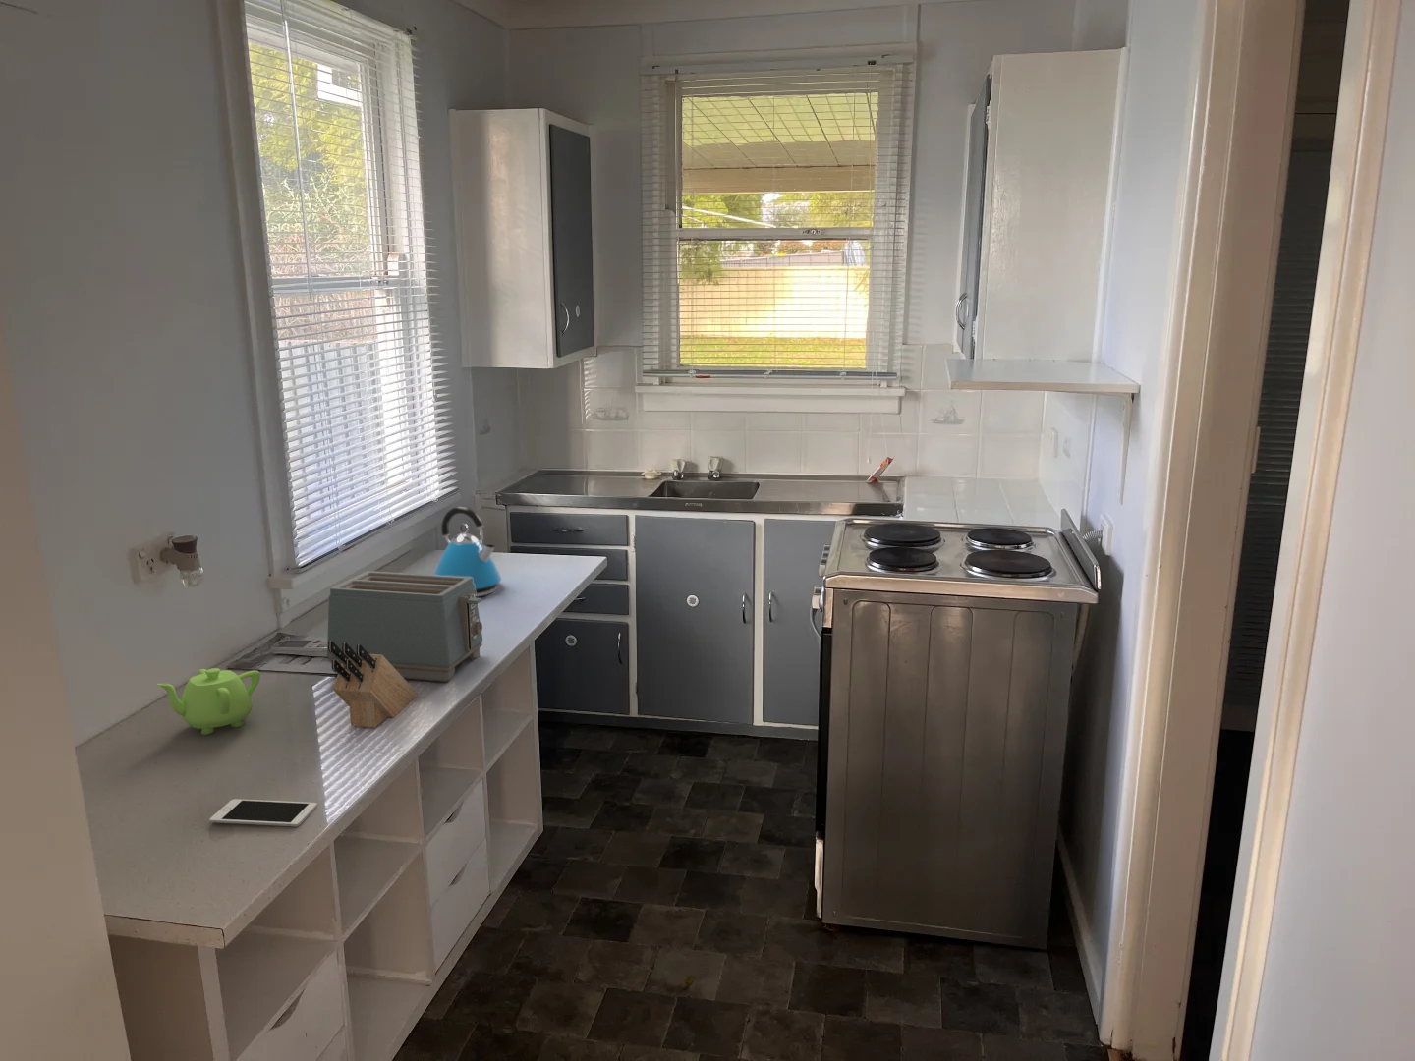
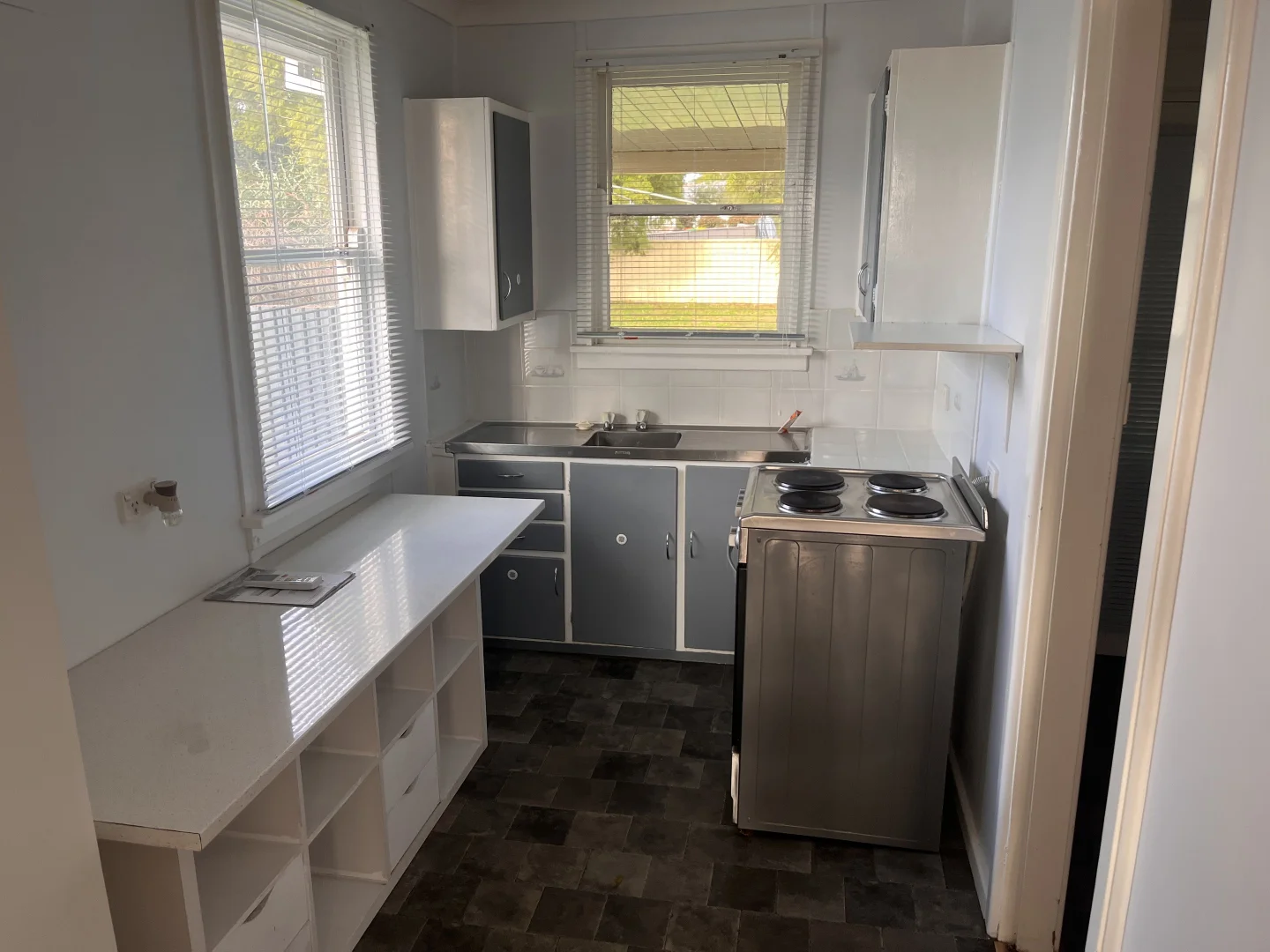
- knife block (371, 672)
- teapot (212, 698)
- toaster (412, 624)
- kettle (462, 548)
- cell phone (263, 812)
